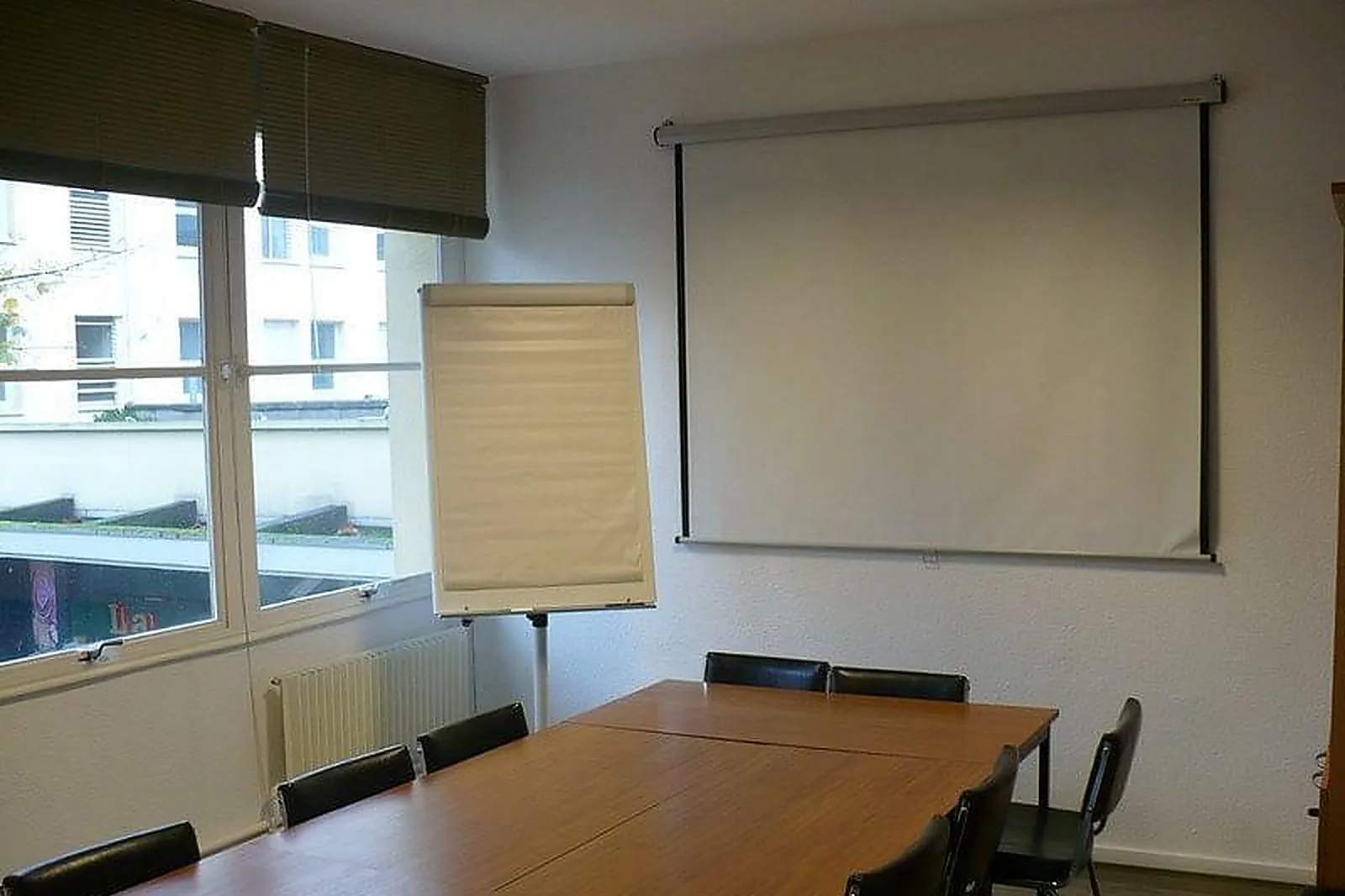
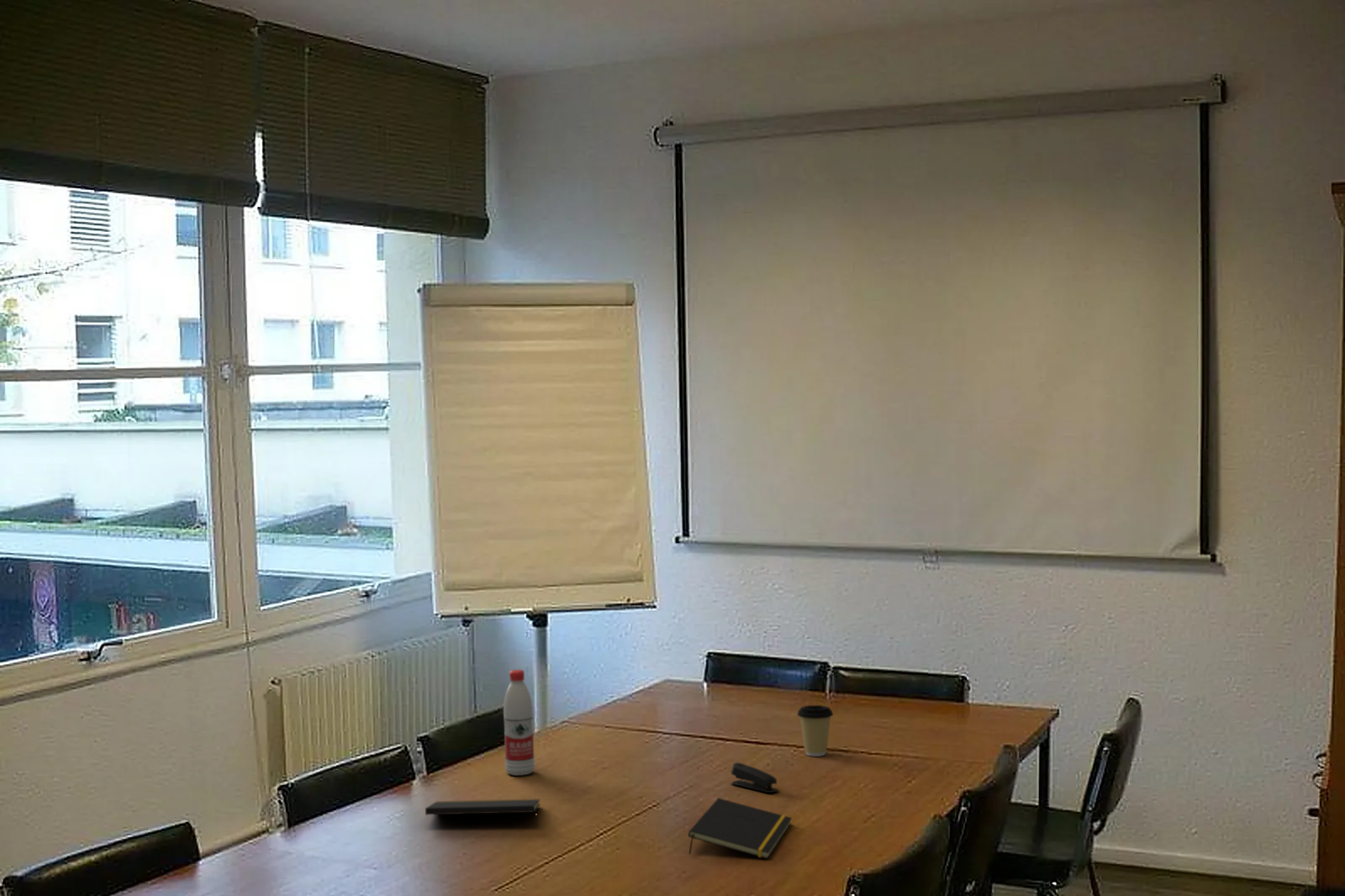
+ coffee cup (815, 730)
+ notepad (741, 827)
+ stapler (754, 777)
+ notepad (484, 806)
+ water bottle (518, 721)
